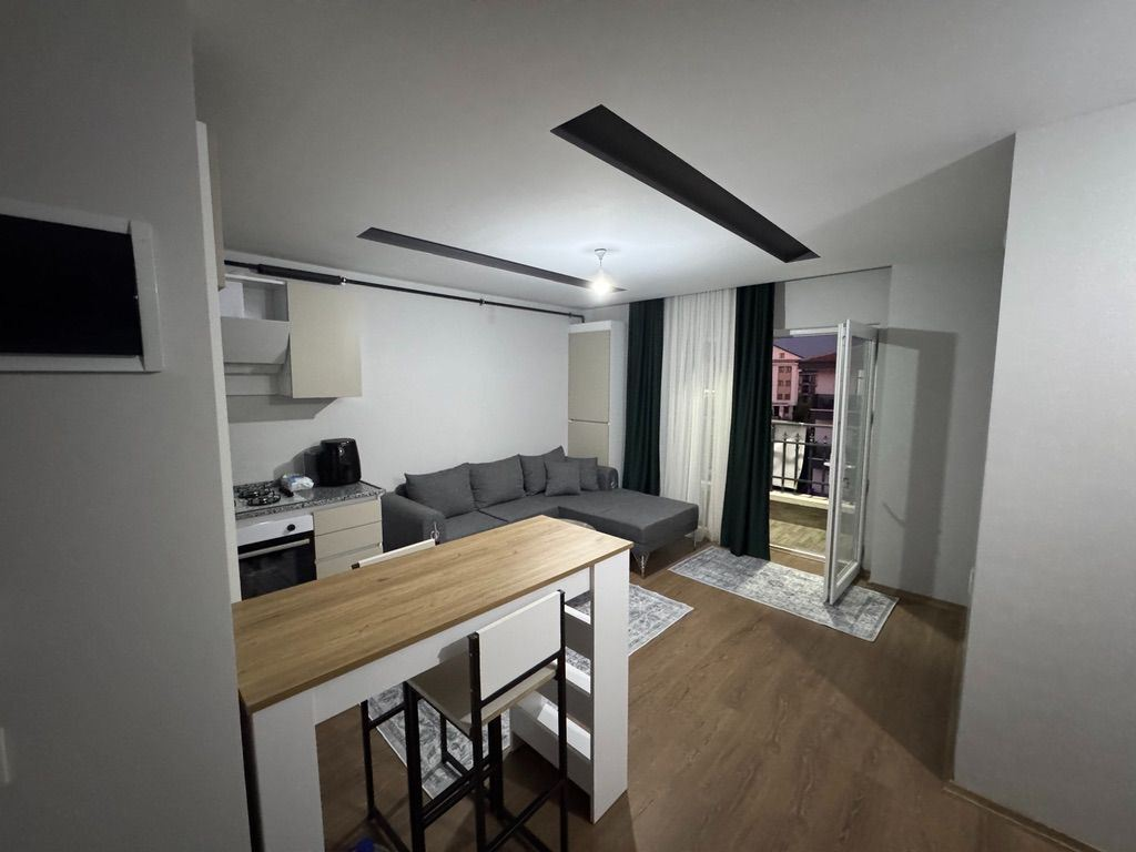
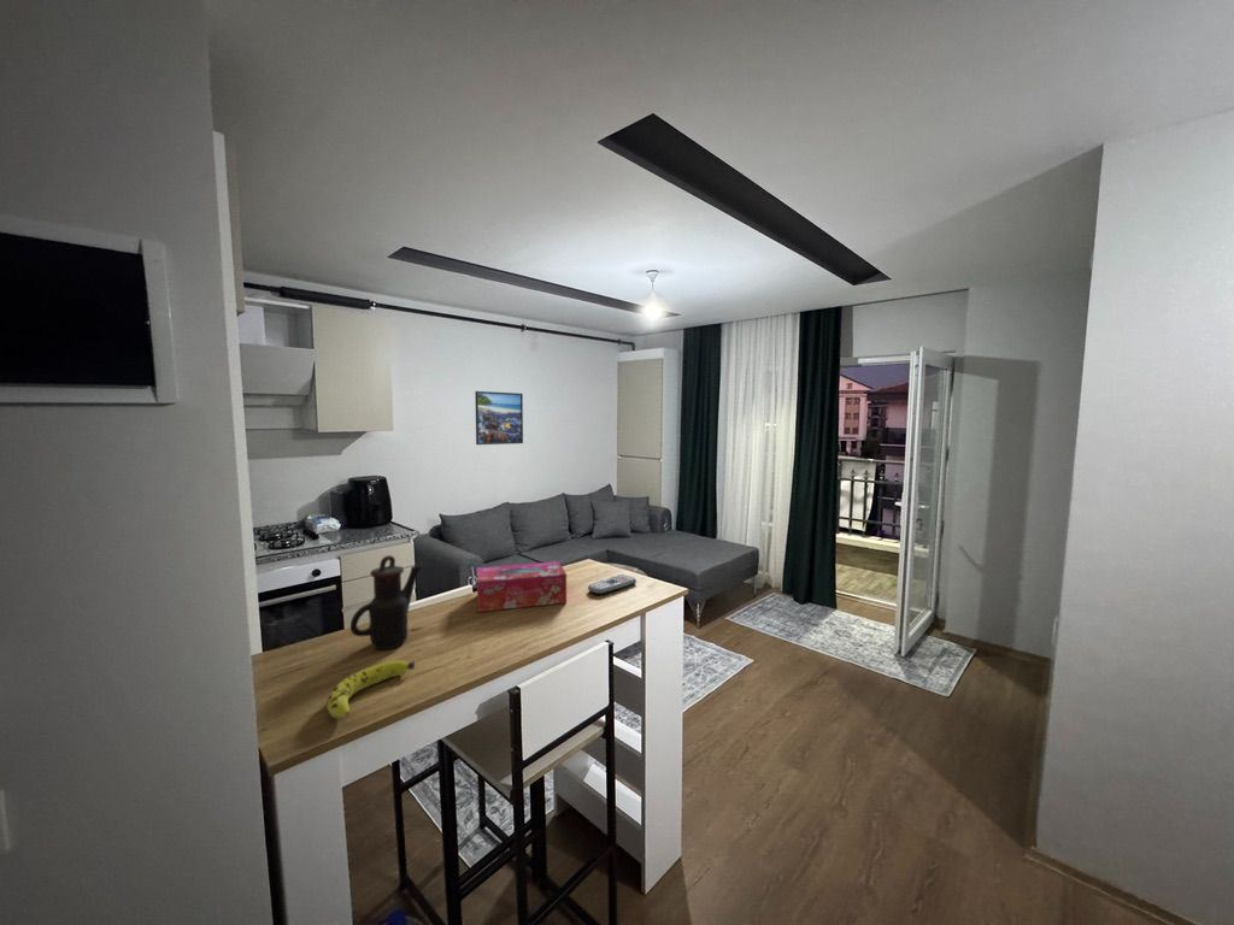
+ teapot (388, 600)
+ fruit (375, 683)
+ remote control (611, 584)
+ tissue box (521, 584)
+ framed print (499, 418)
